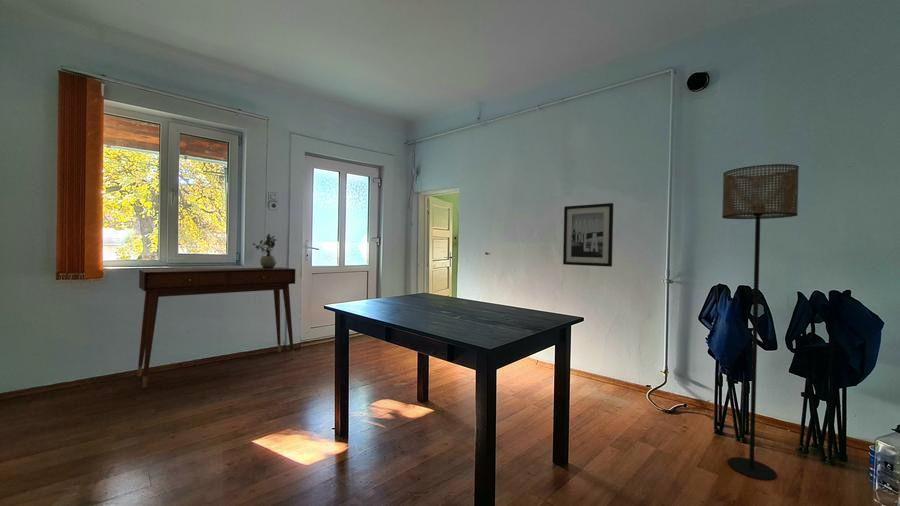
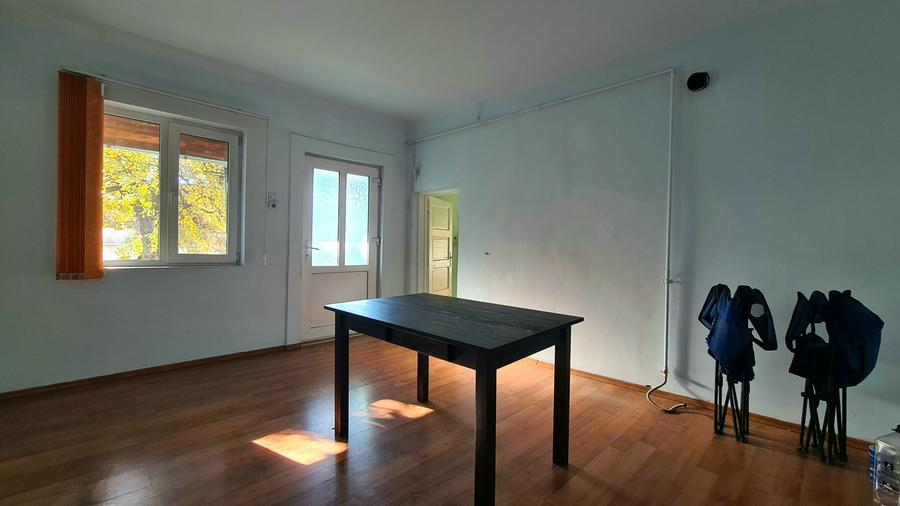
- floor lamp (755, 320)
- potted plant (266, 250)
- wall art (587, 235)
- desk (223, 292)
